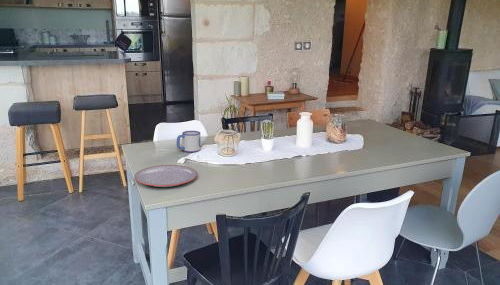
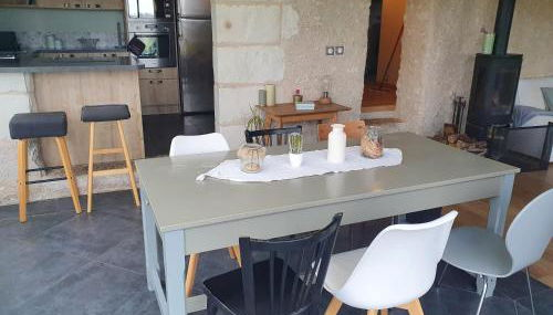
- mug (188, 141)
- plate (166, 176)
